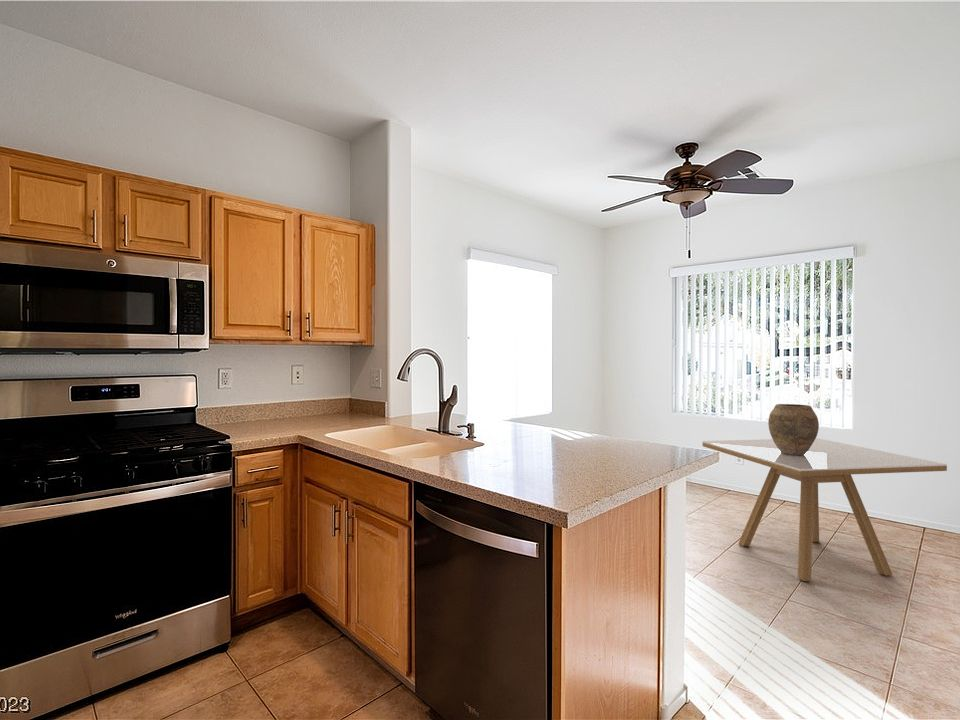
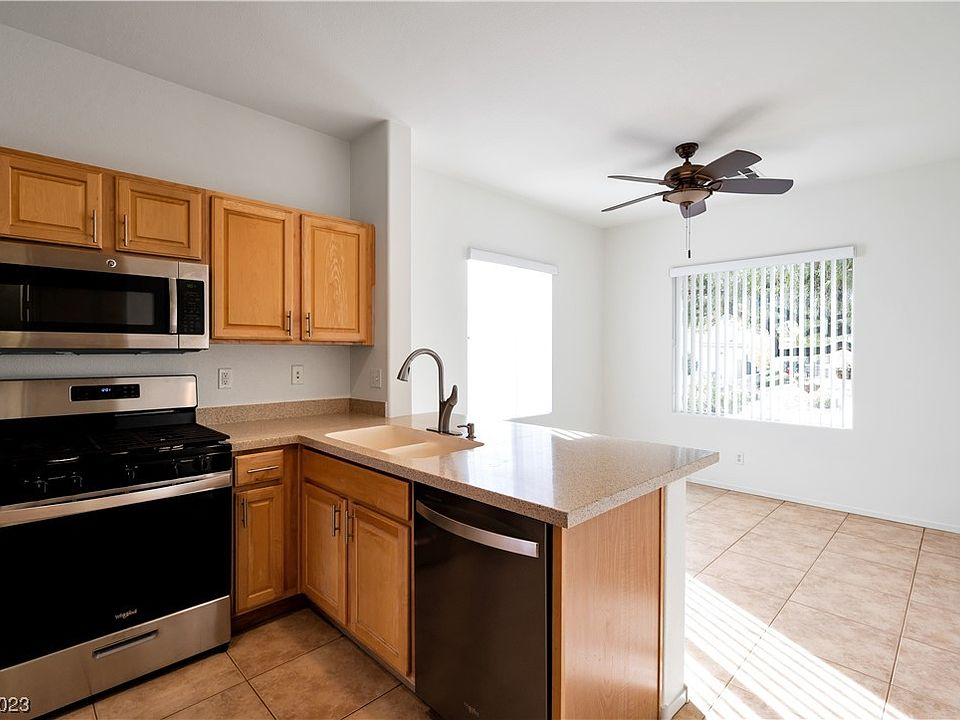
- dining table (809, 504)
- vase (792, 429)
